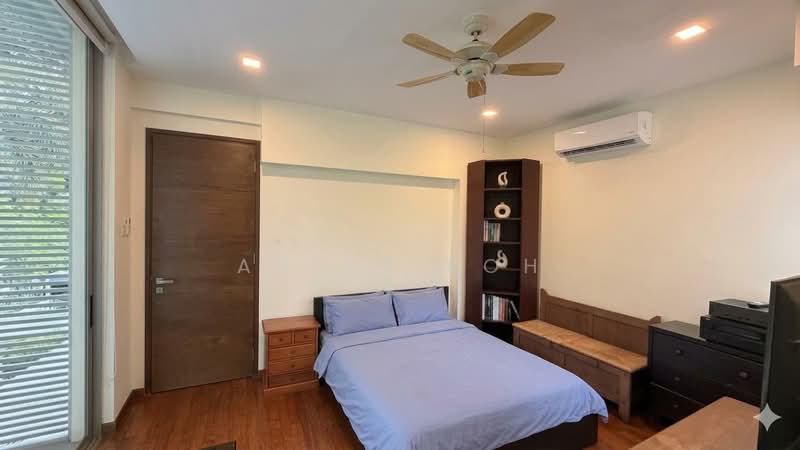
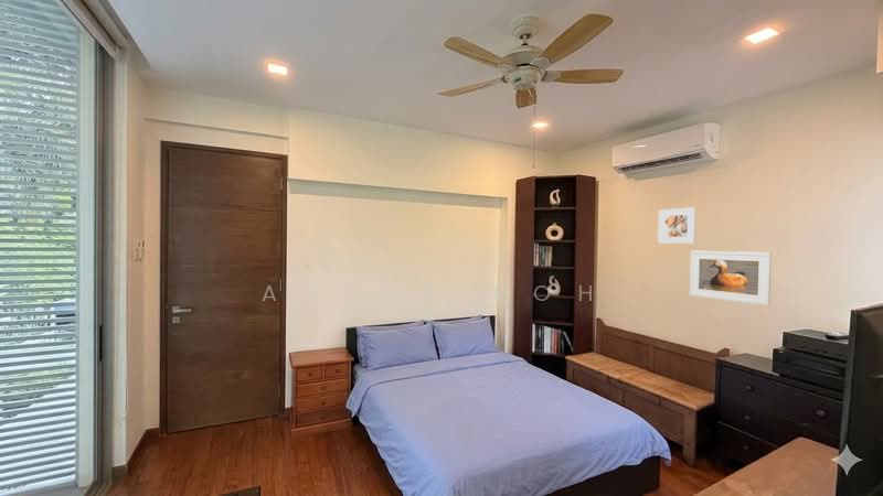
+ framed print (726, 276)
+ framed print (675, 226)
